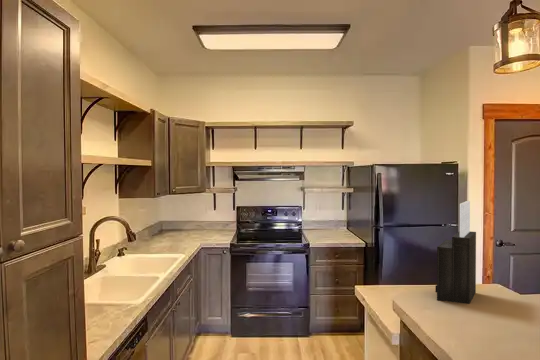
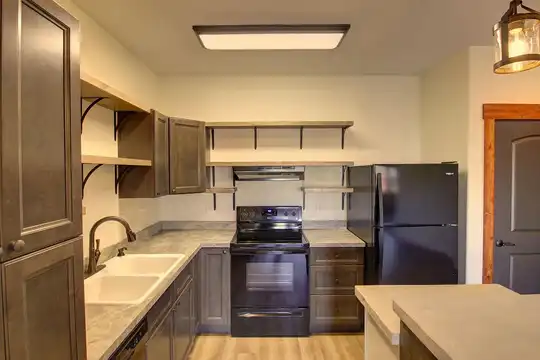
- knife block (453, 248)
